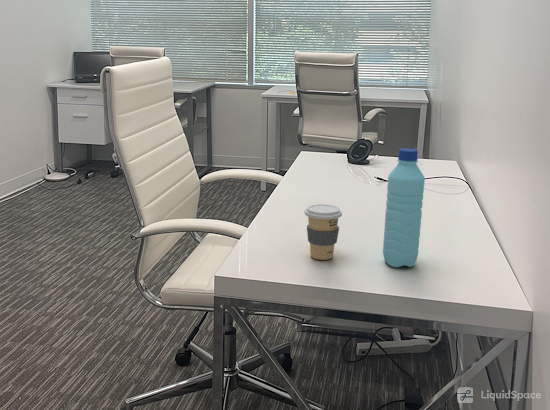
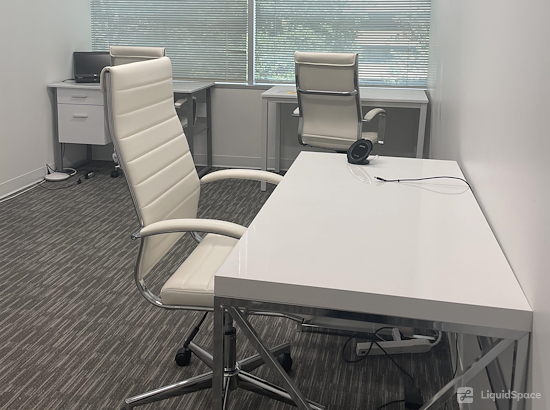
- coffee cup (322, 232)
- water bottle (403, 207)
